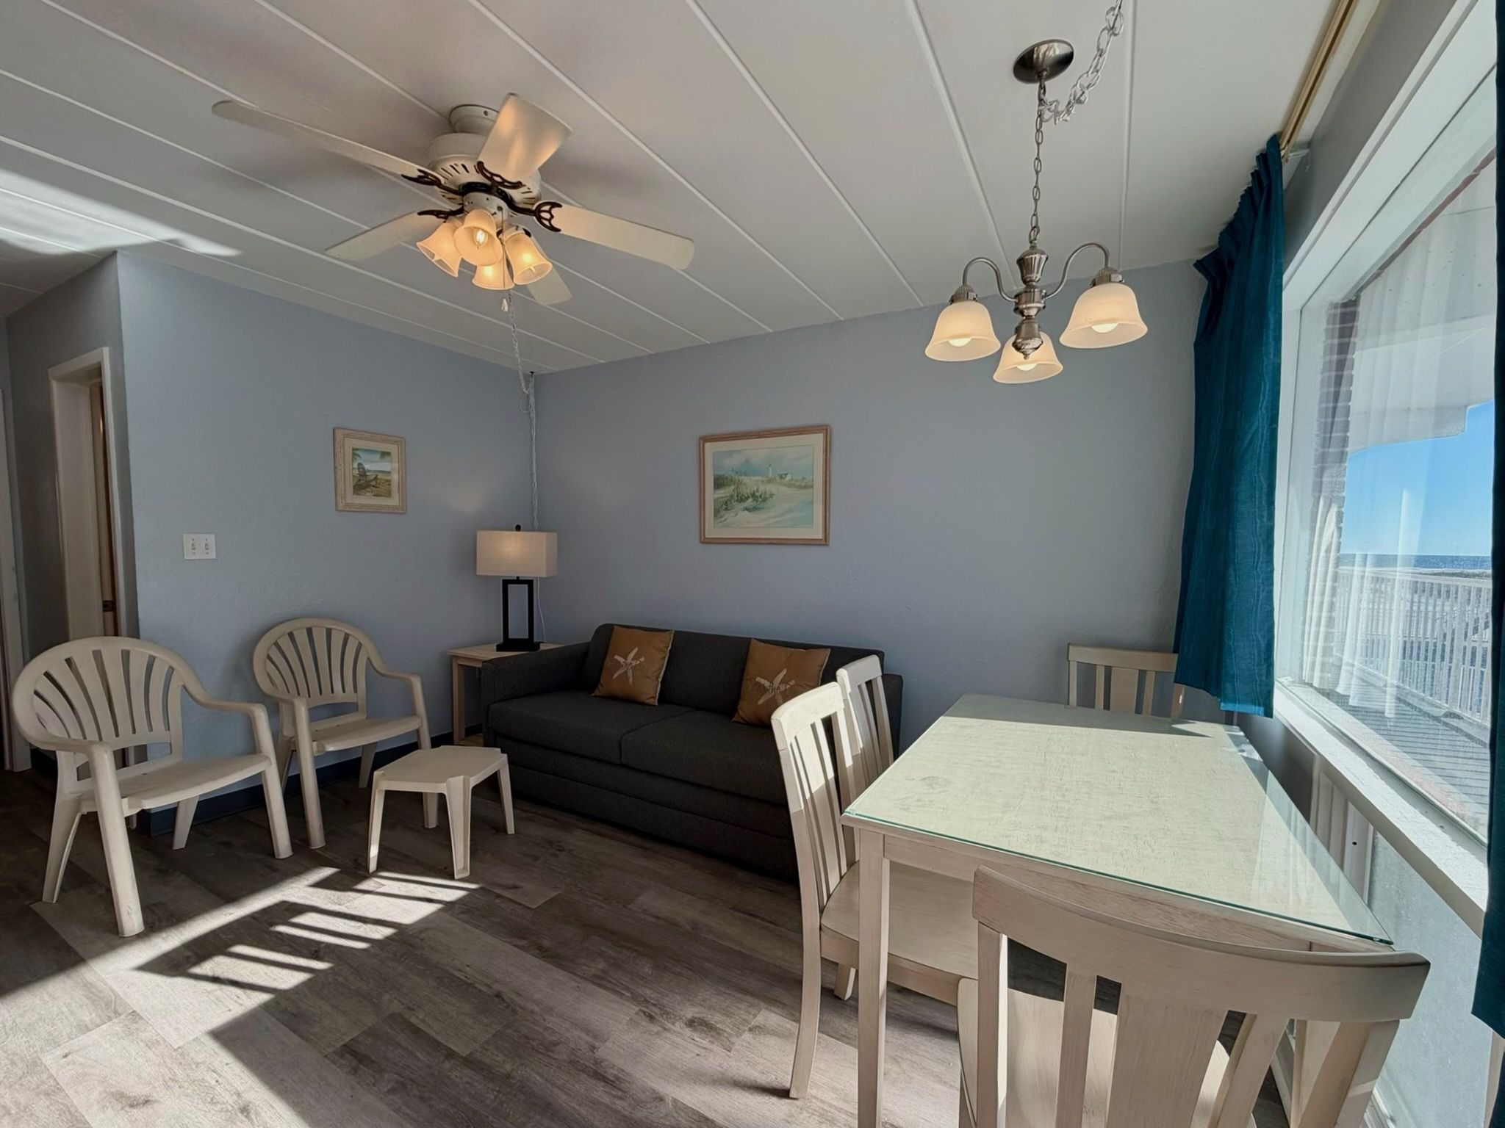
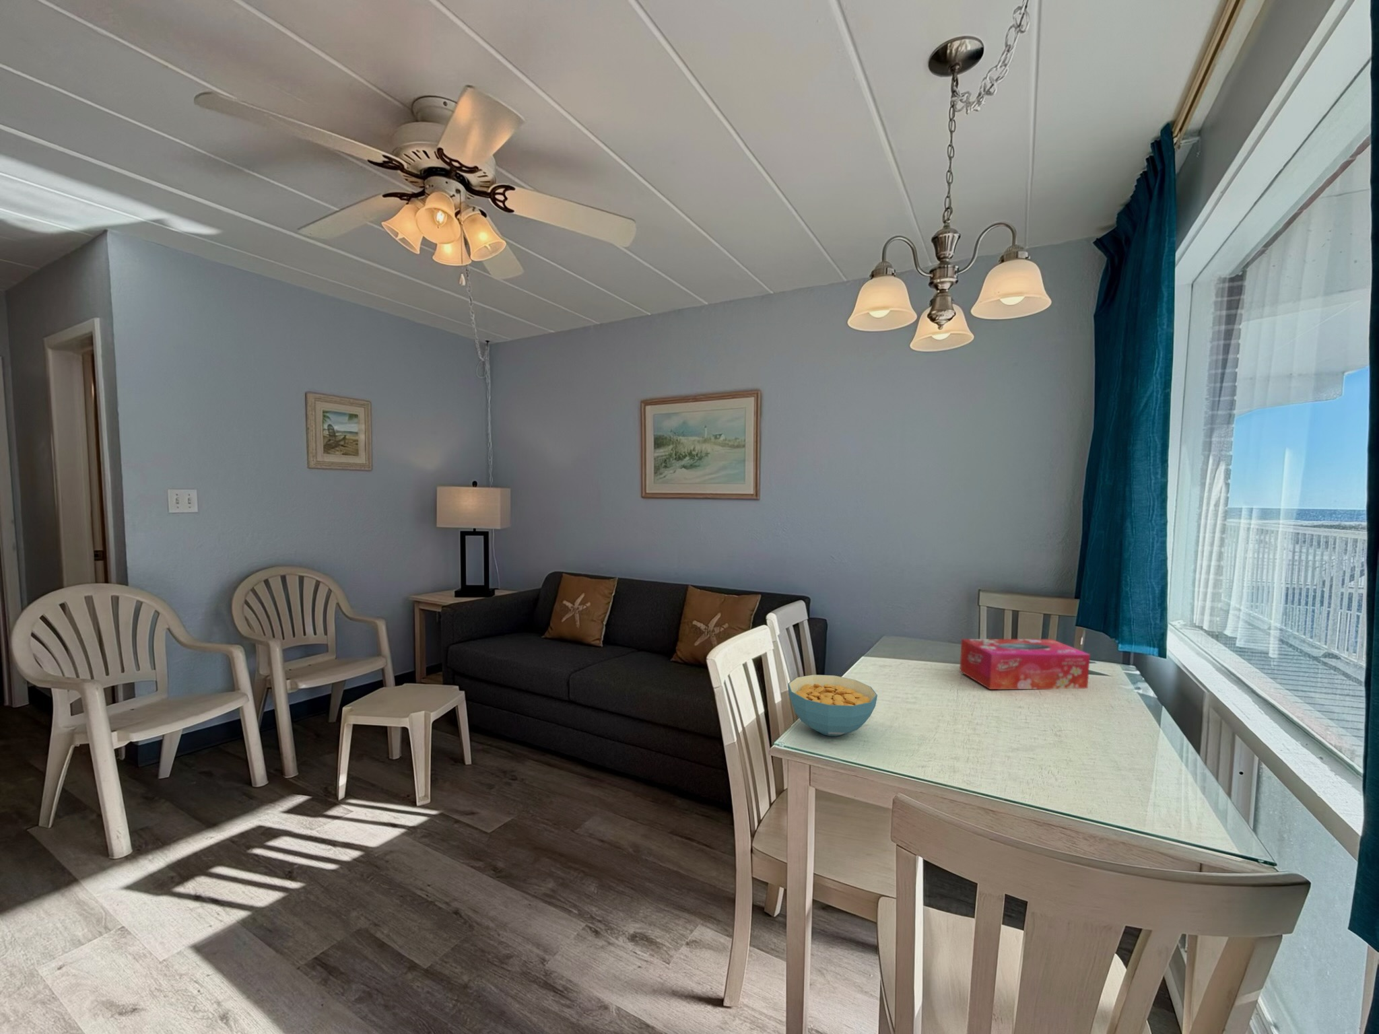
+ cereal bowl (831, 709)
+ tissue box (1022, 663)
